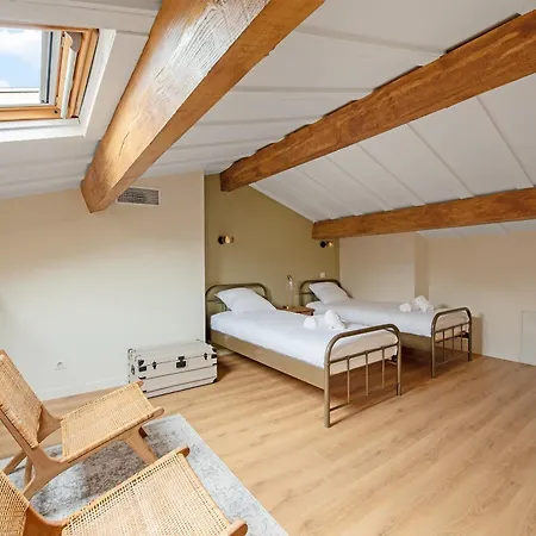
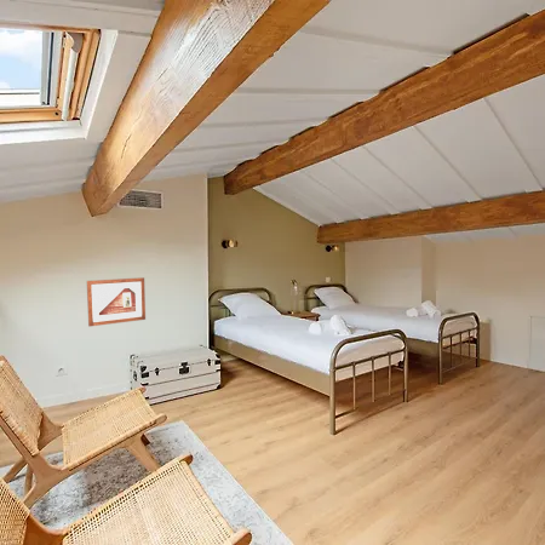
+ picture frame (117, 300)
